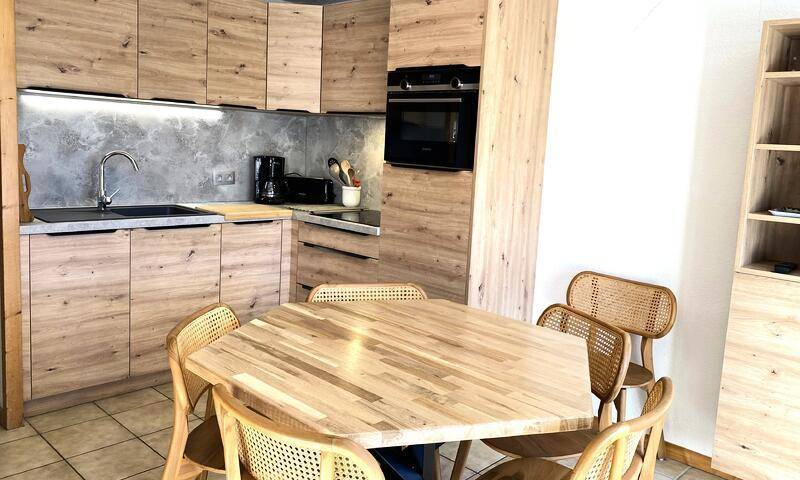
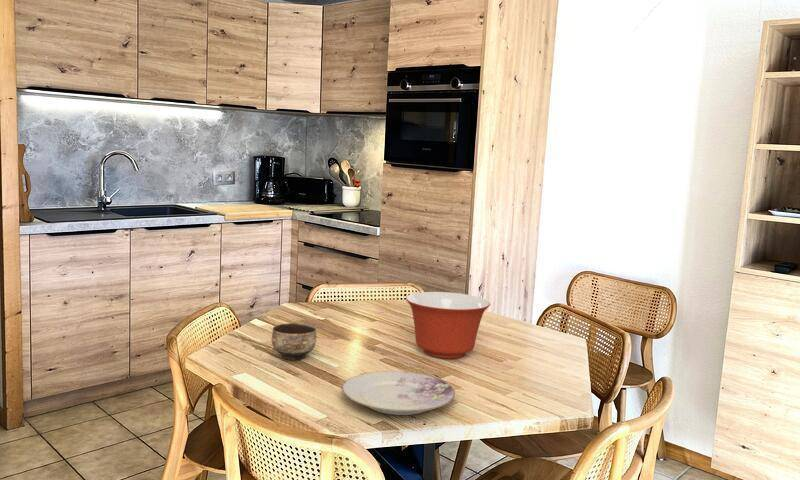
+ plate (397, 394)
+ mixing bowl (446, 326)
+ ceramic bowl (294, 342)
